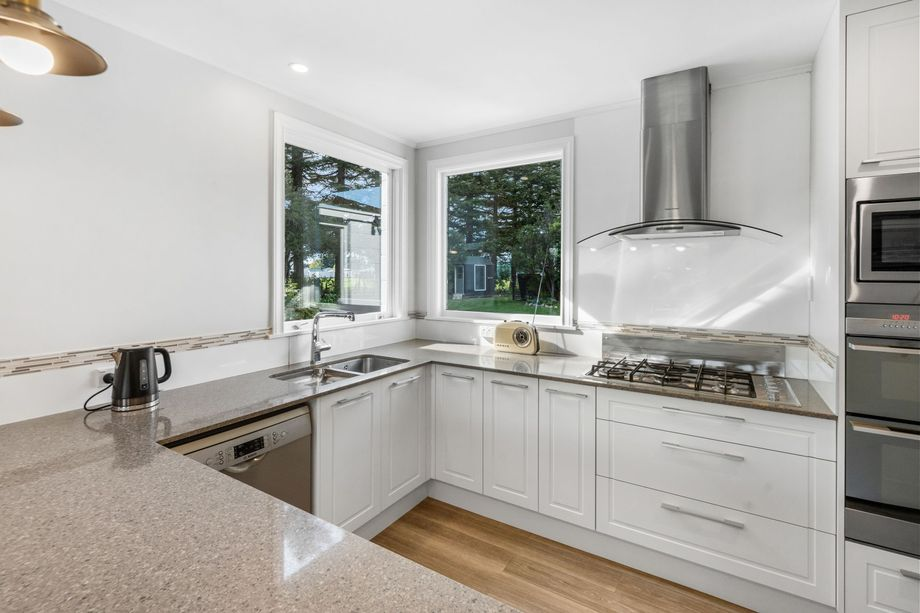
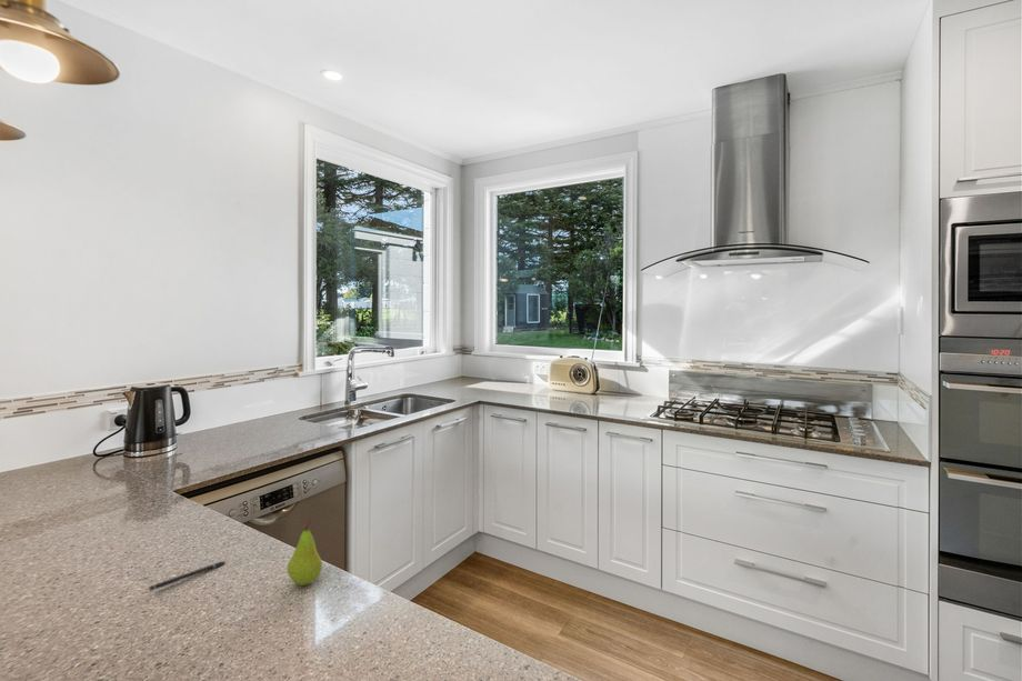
+ fruit (304, 551)
+ pen (190, 573)
